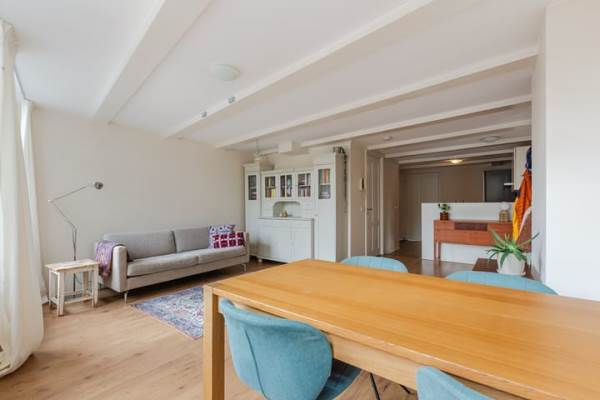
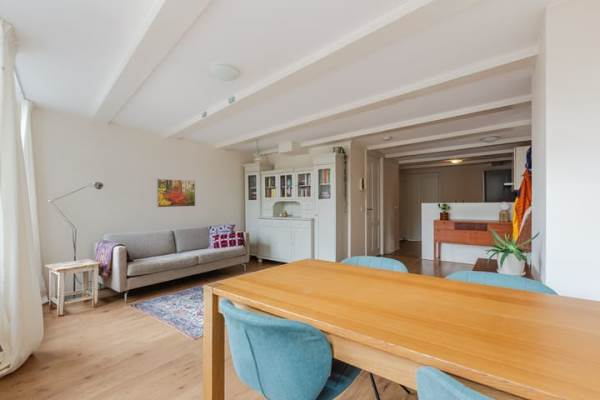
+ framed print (177, 193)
